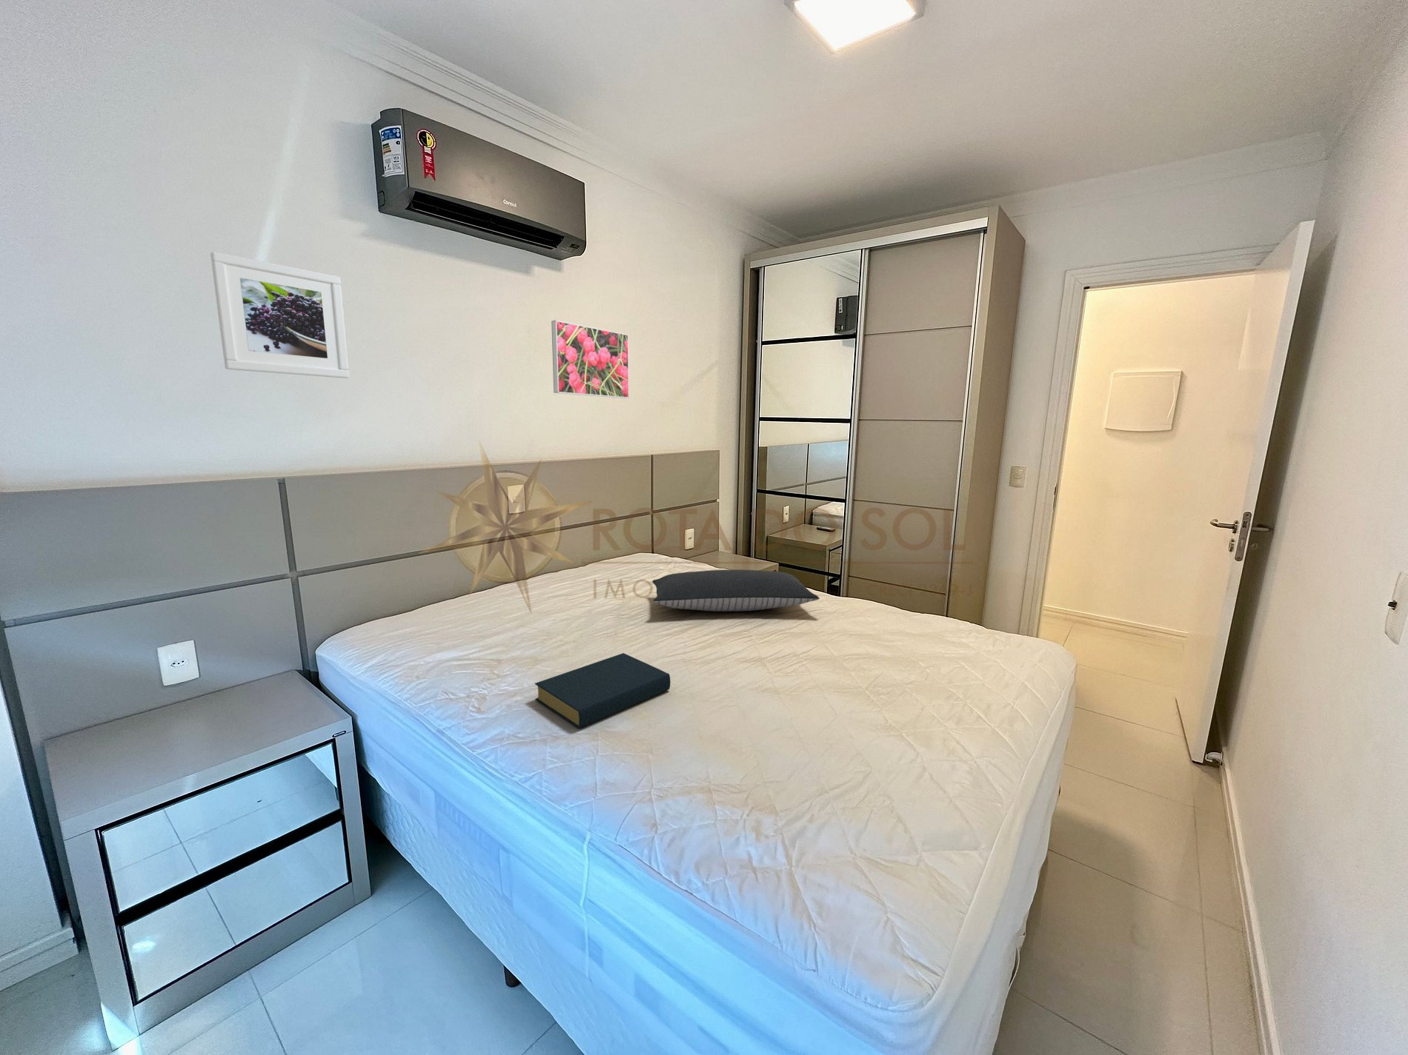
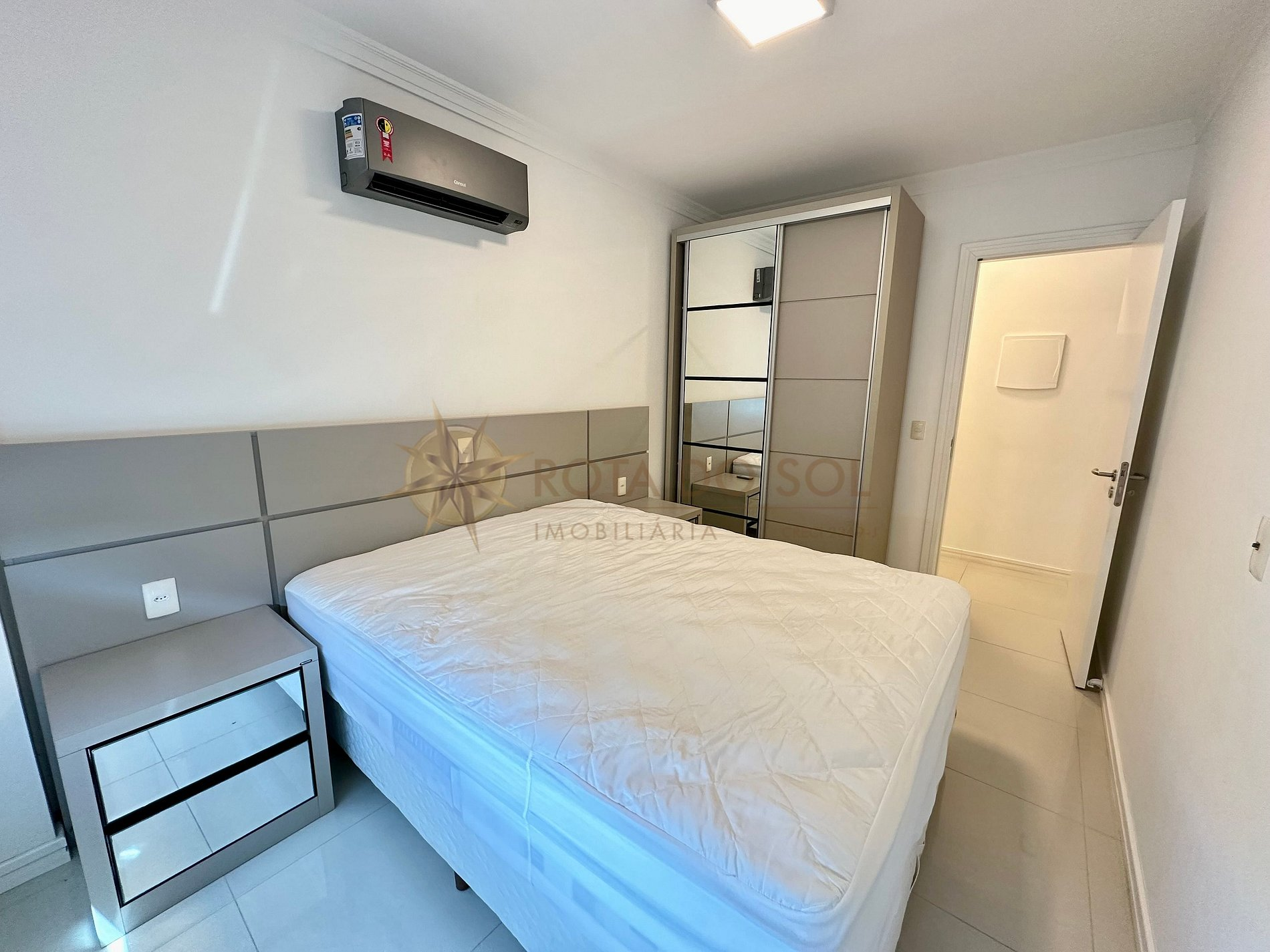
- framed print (285, 320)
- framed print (593, 362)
- pillow (732, 590)
- hardback book (604, 686)
